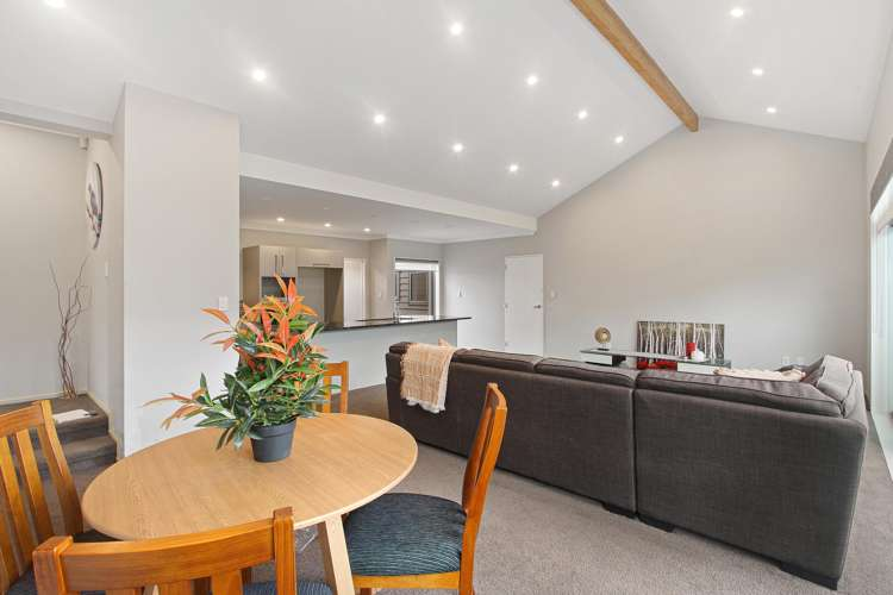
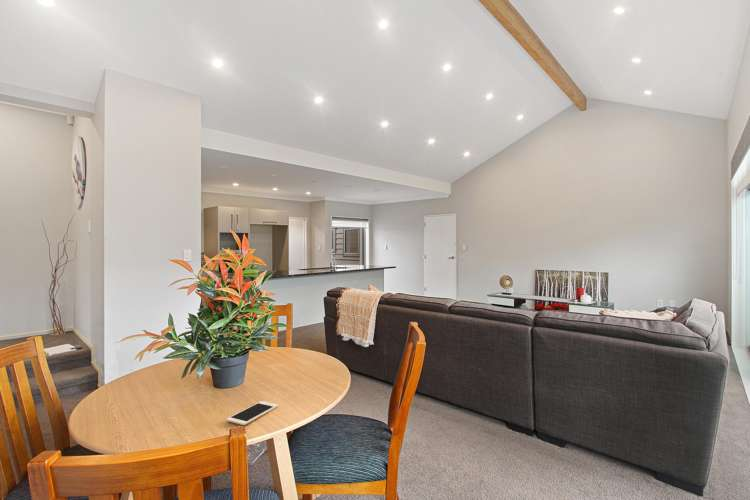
+ cell phone (253, 412)
